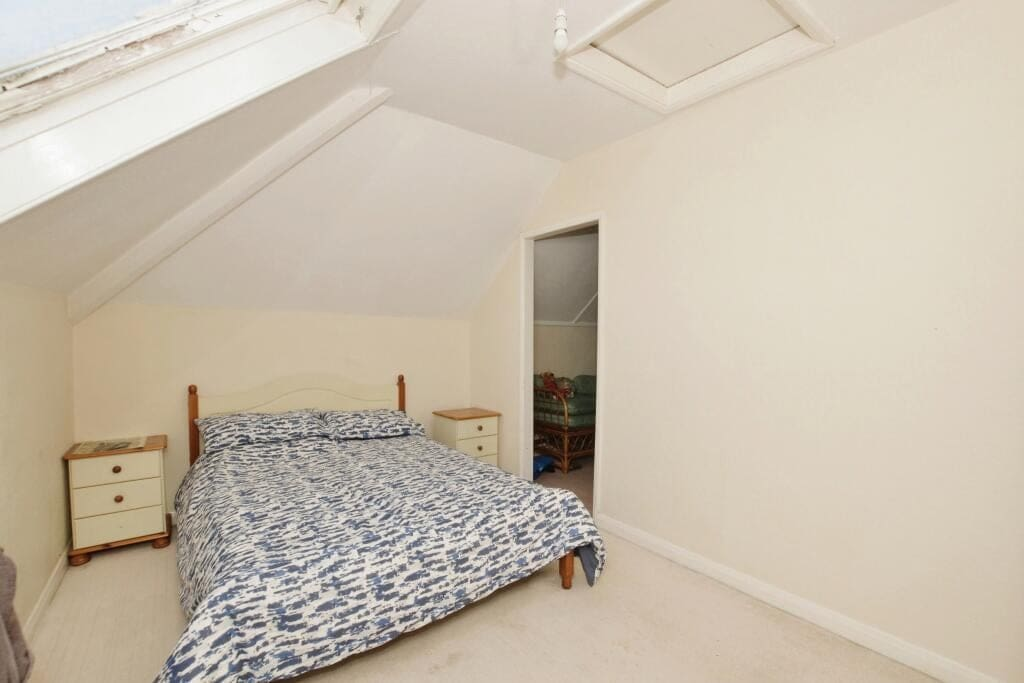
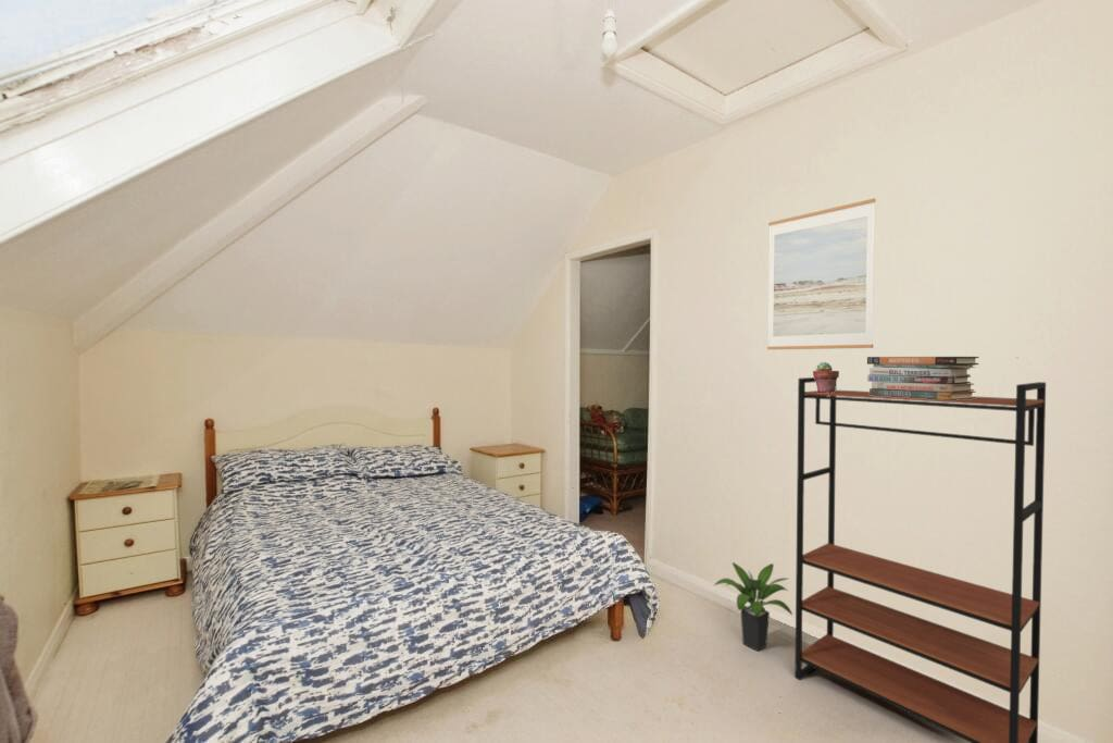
+ bookshelf (902, 564)
+ potted succulent (825, 376)
+ potted plant (753, 605)
+ wall art (816, 280)
+ book stack (918, 375)
